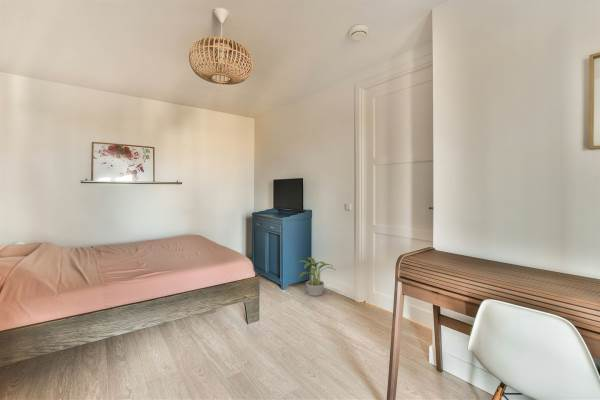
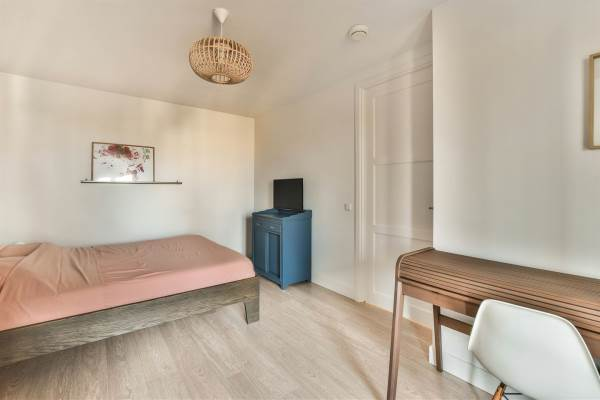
- potted plant (315, 276)
